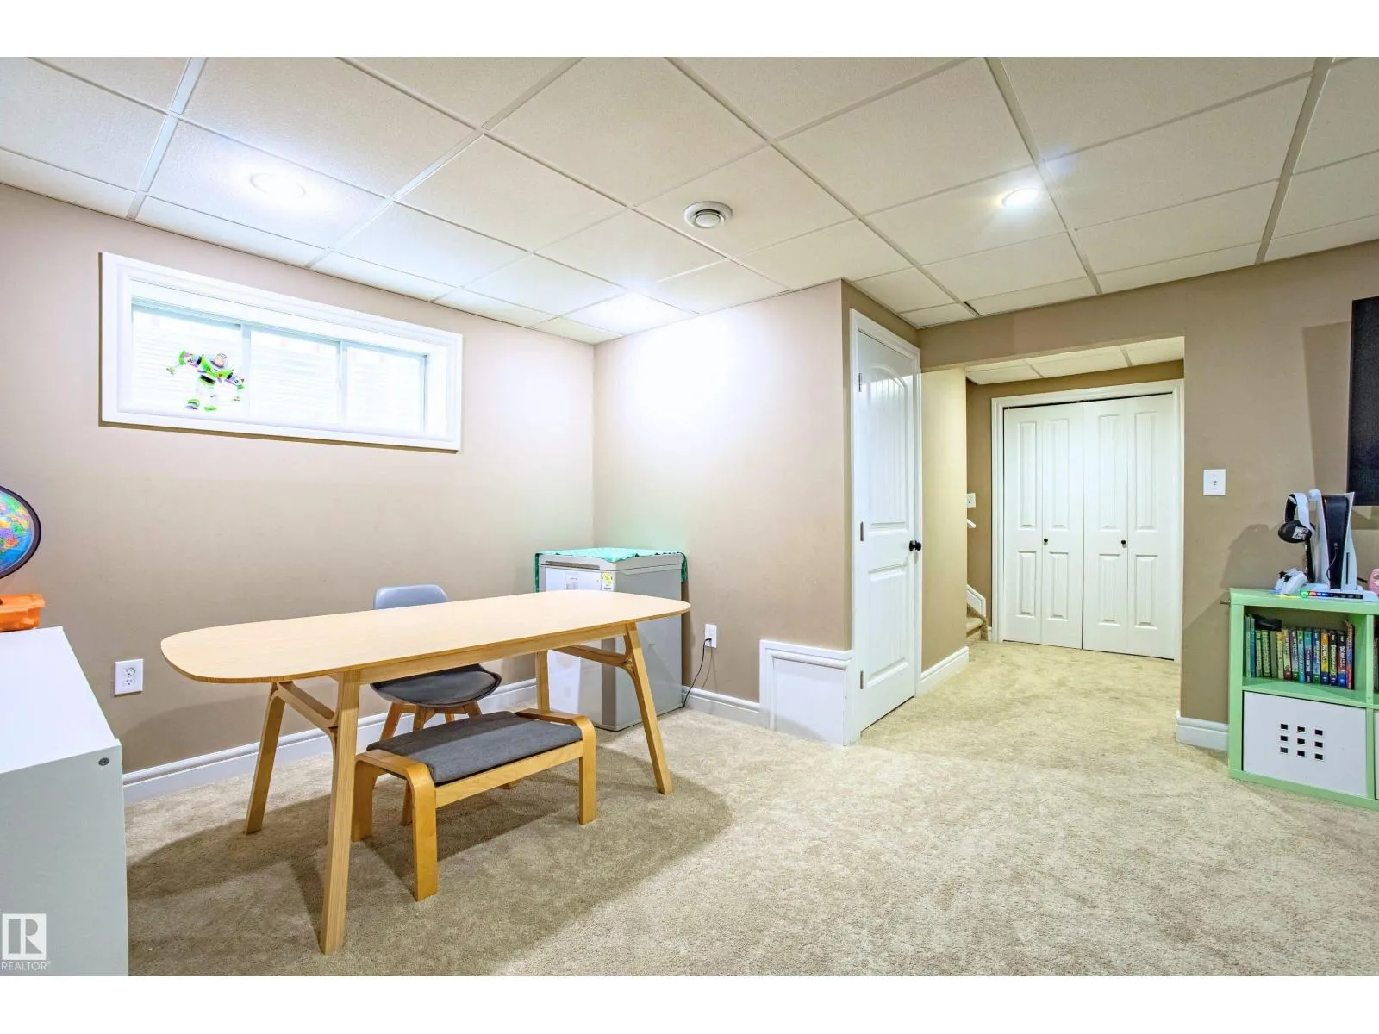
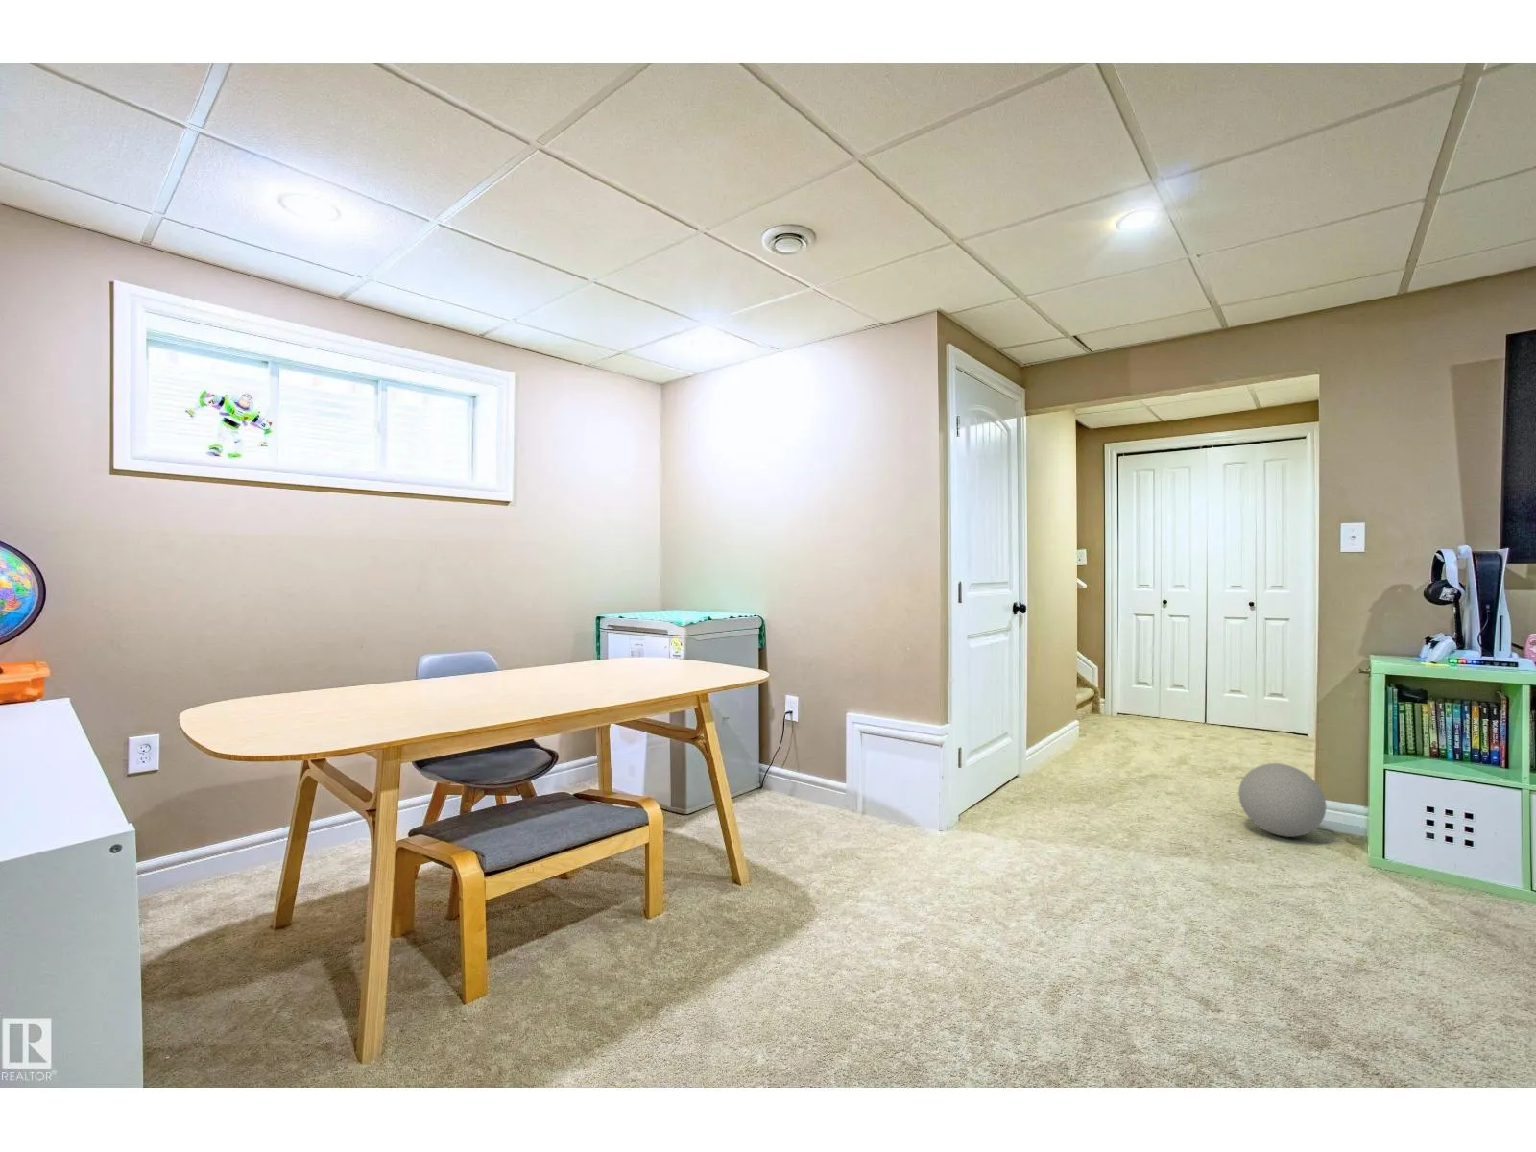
+ decorative ball (1281, 799)
